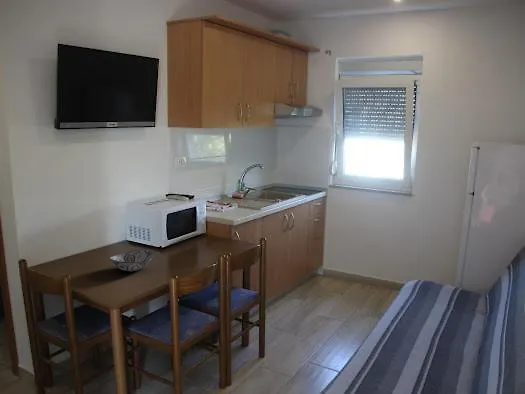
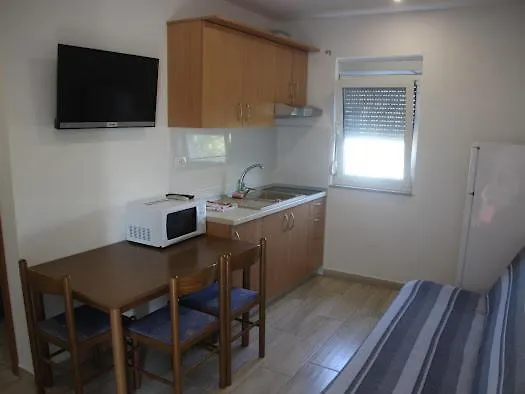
- decorative bowl (132, 261)
